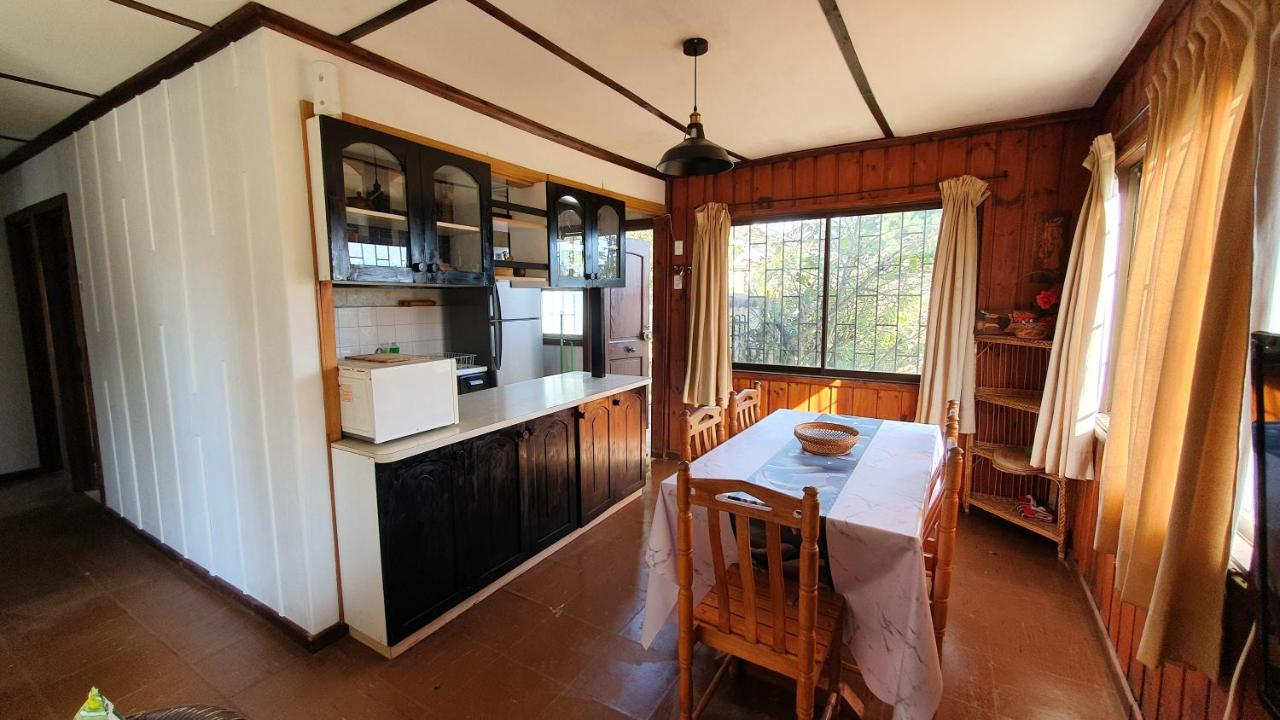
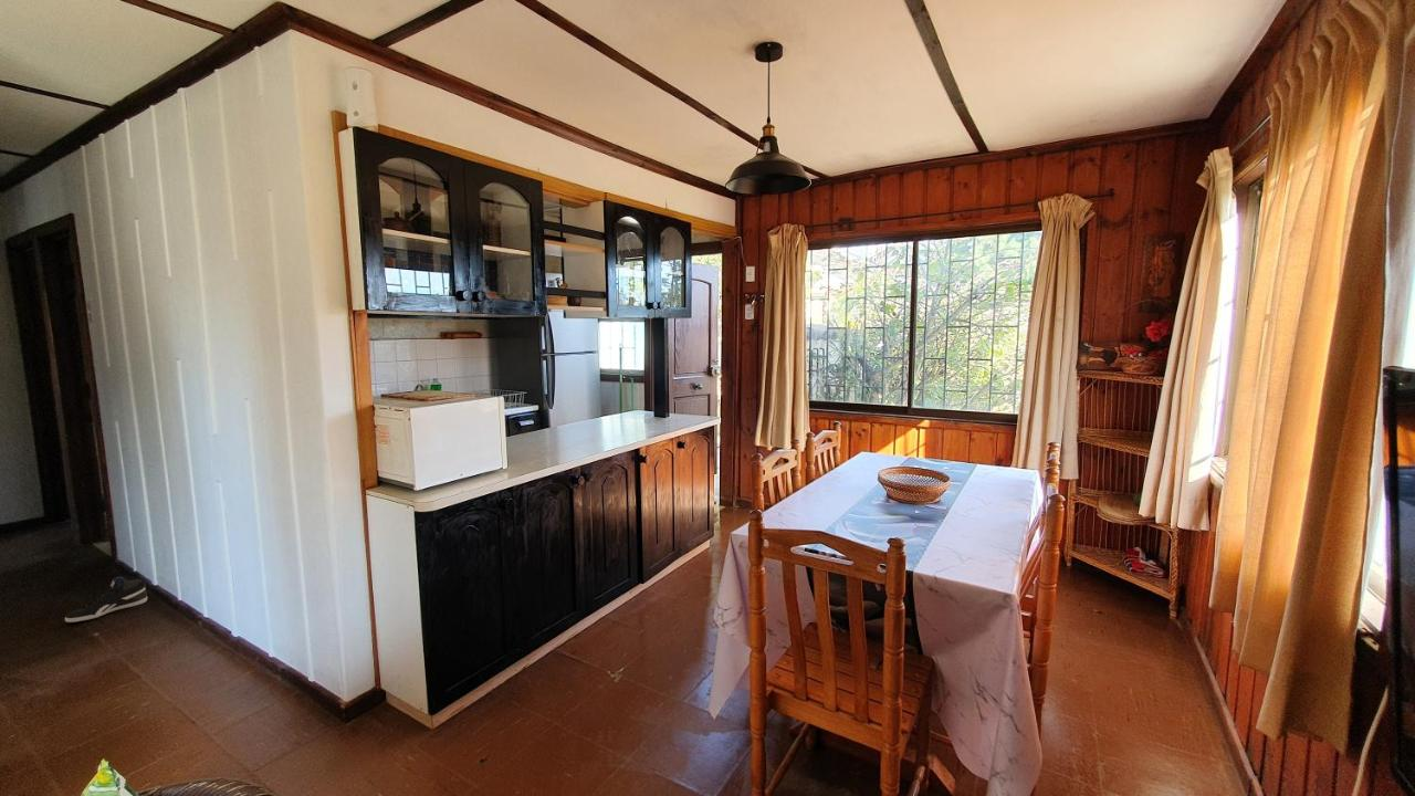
+ sneaker (105, 595)
